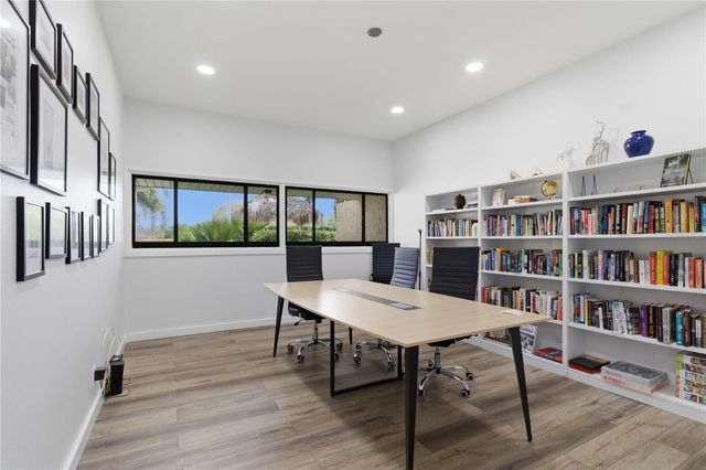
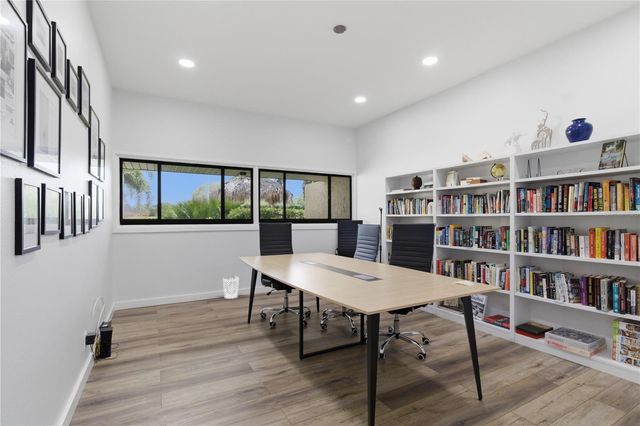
+ wastebasket (231, 287)
